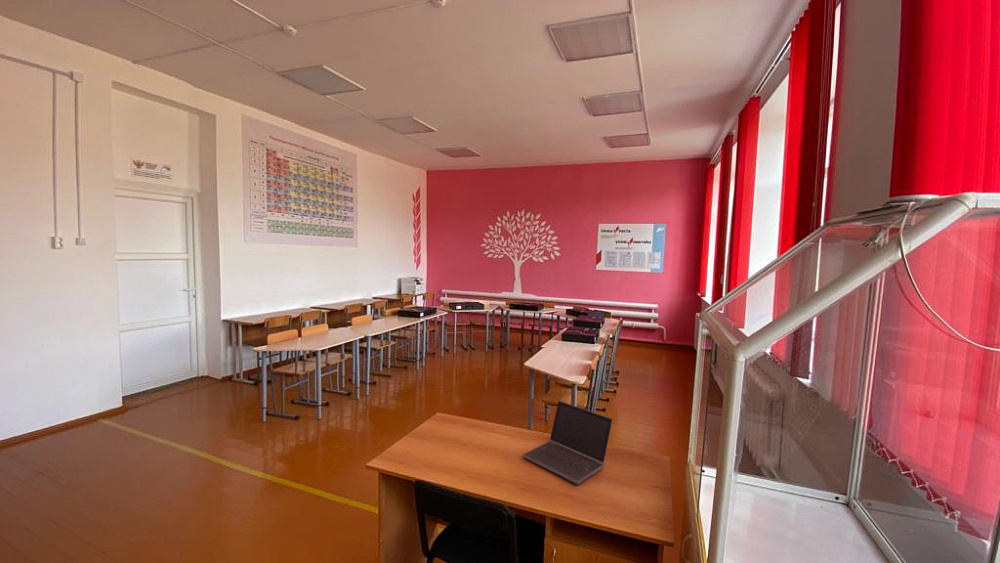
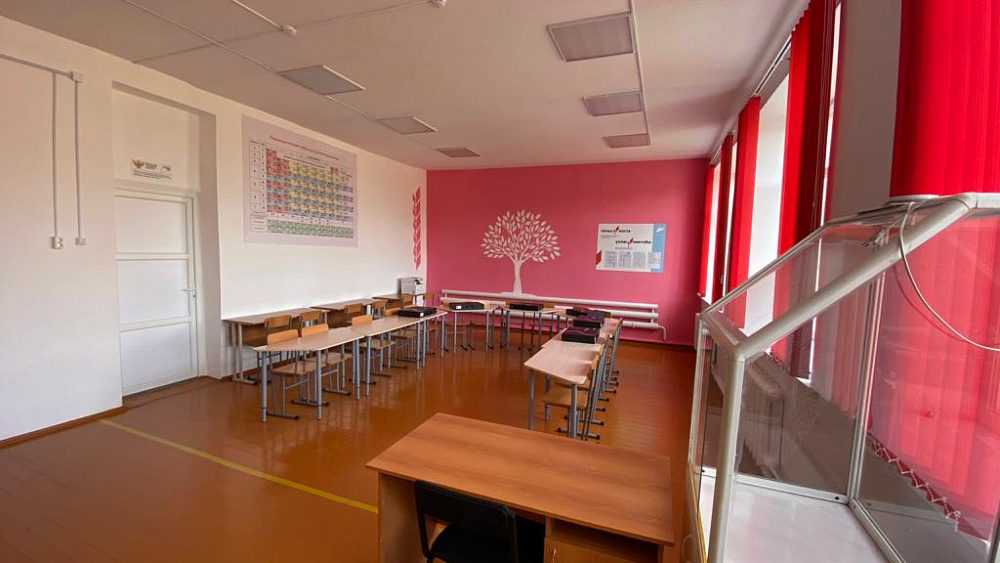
- laptop computer (567, 438)
